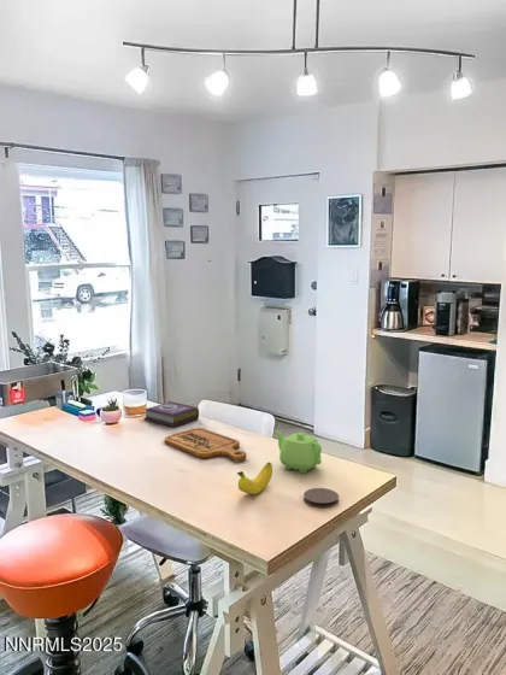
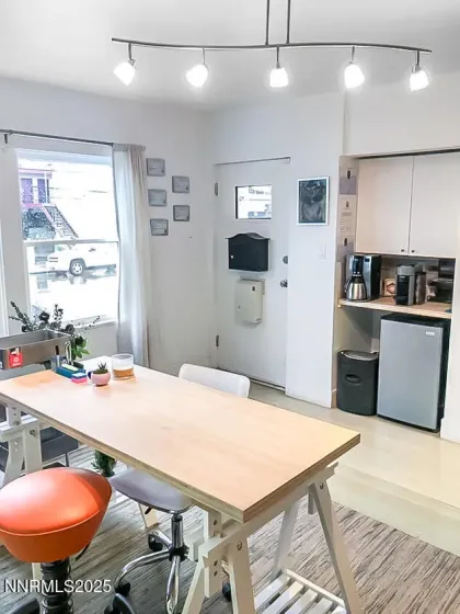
- banana (255, 477)
- cutting board (210, 445)
- teapot (296, 450)
- coaster (320, 497)
- book (171, 412)
